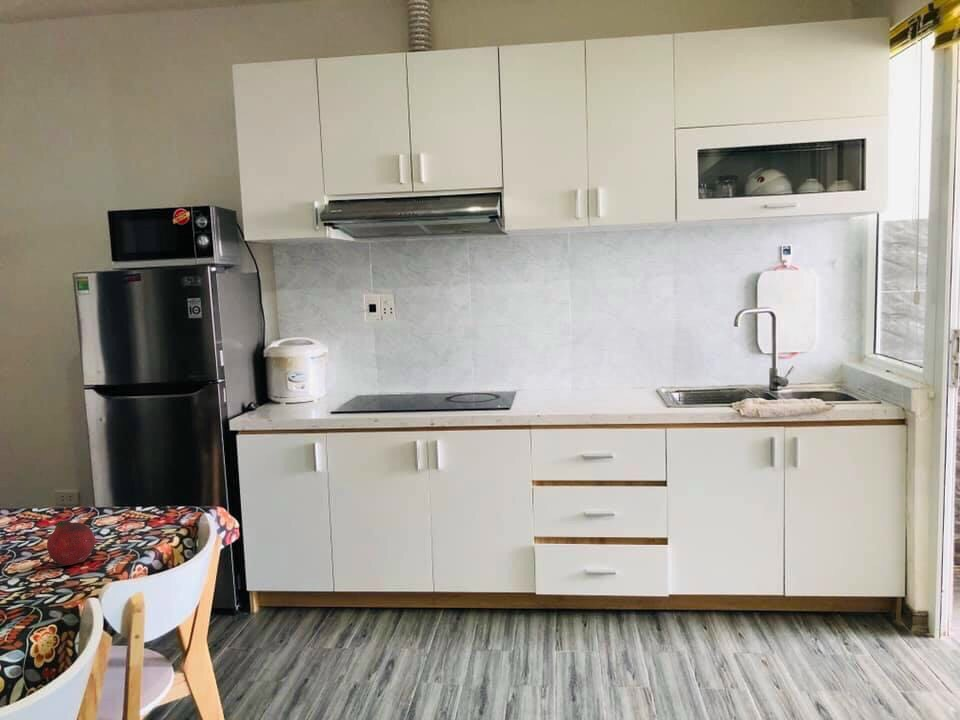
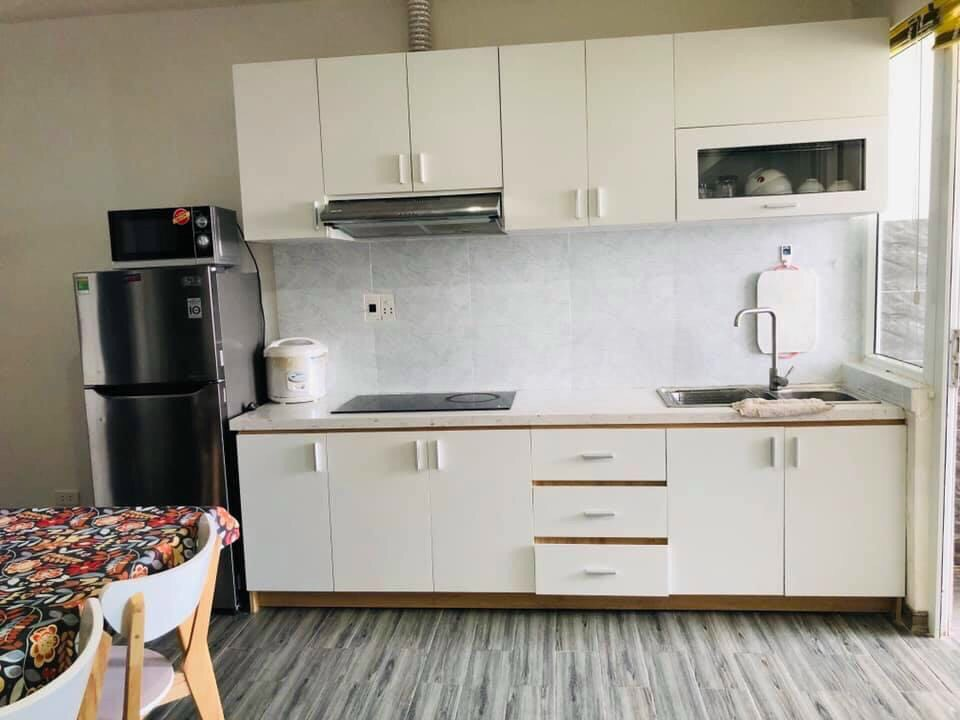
- fruit (71, 541)
